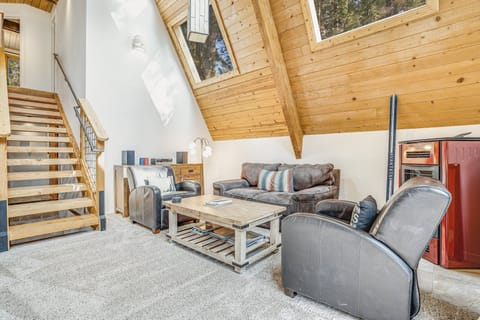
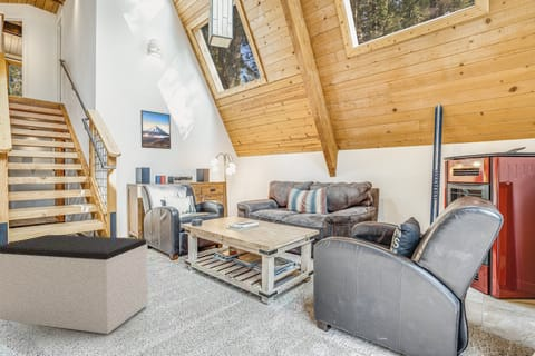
+ bench (74, 276)
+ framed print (156, 130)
